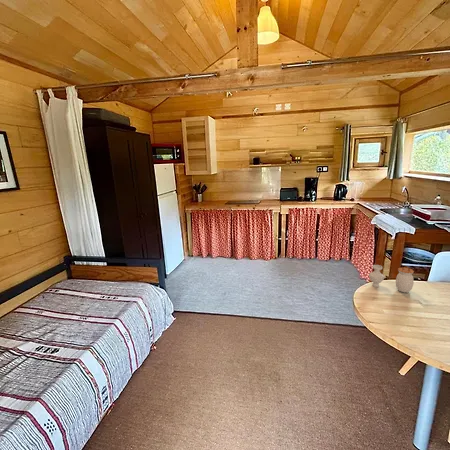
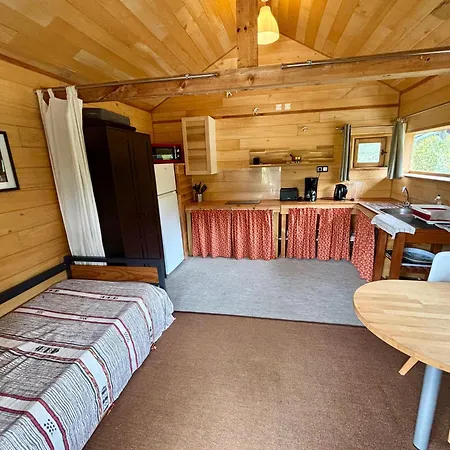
- jar (396, 277)
